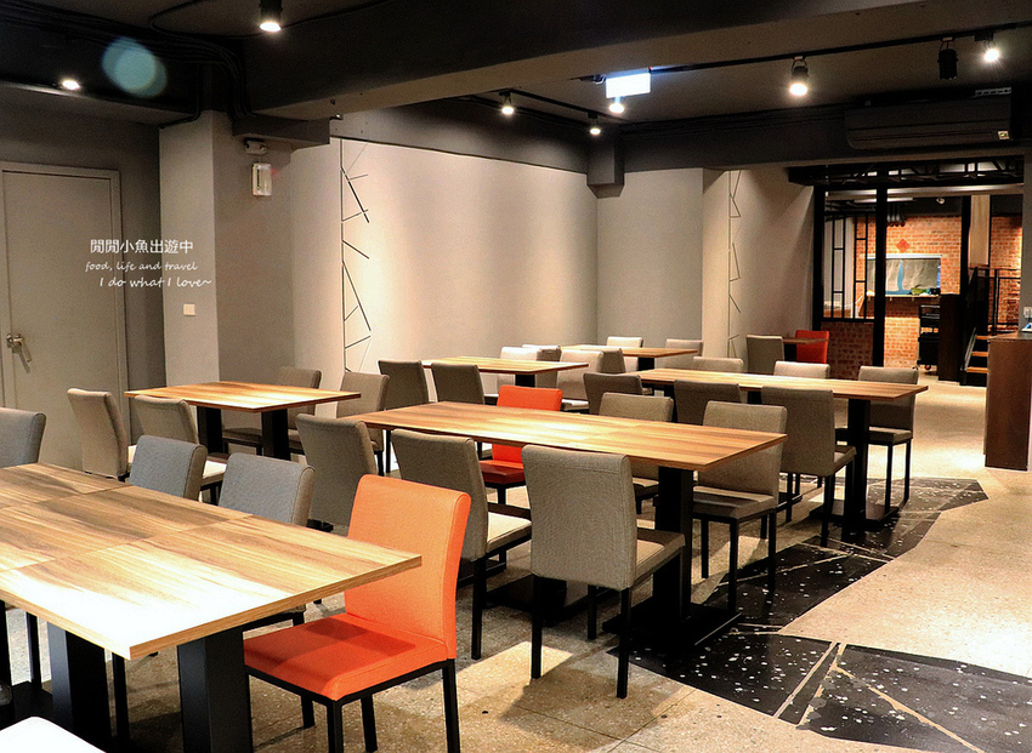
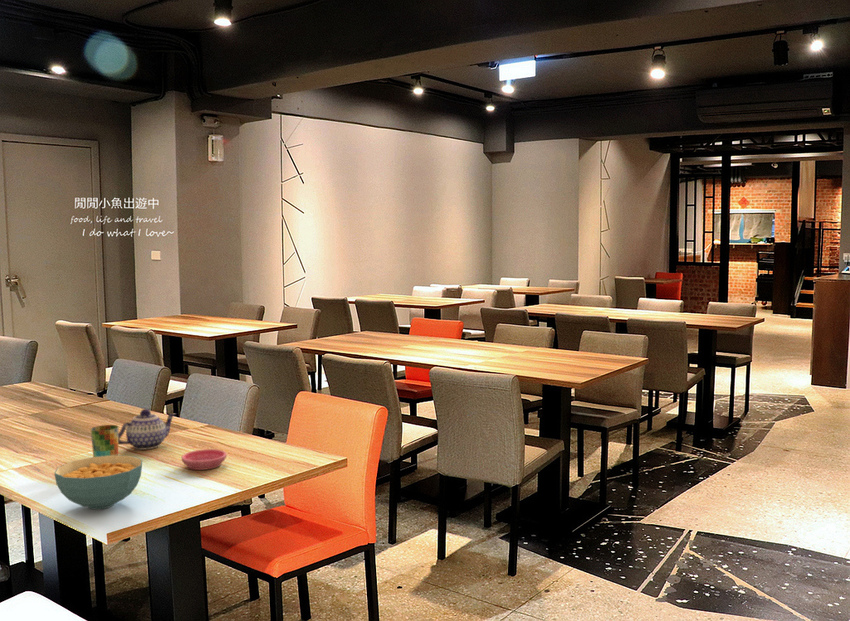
+ saucer (204, 460)
+ cup (105, 448)
+ teapot (146, 427)
+ cereal bowl (100, 485)
